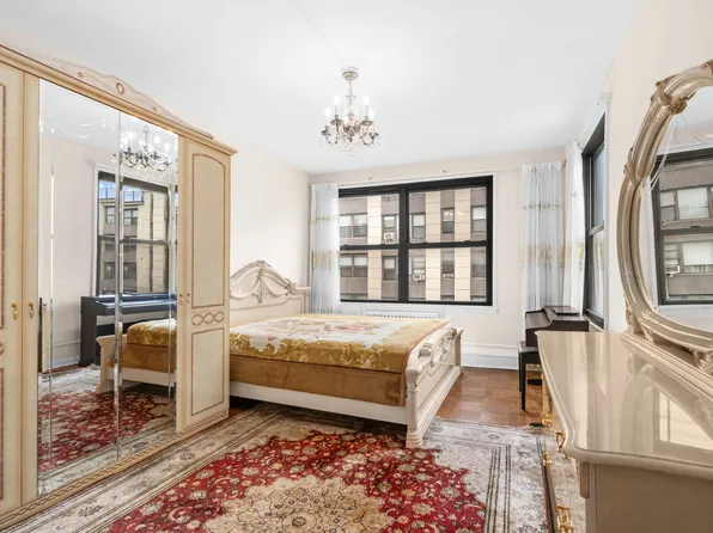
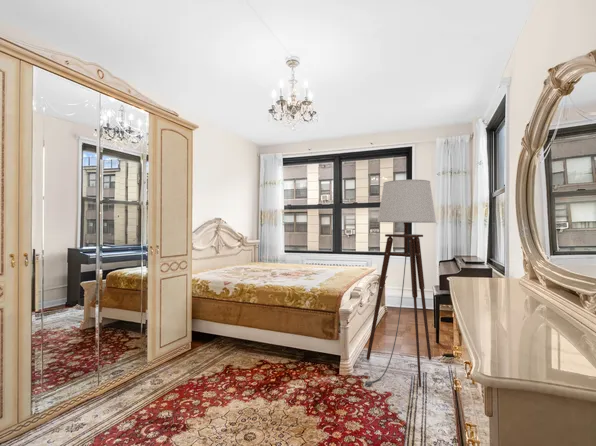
+ floor lamp (403, 277)
